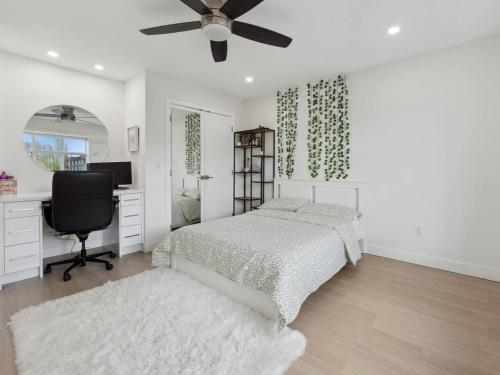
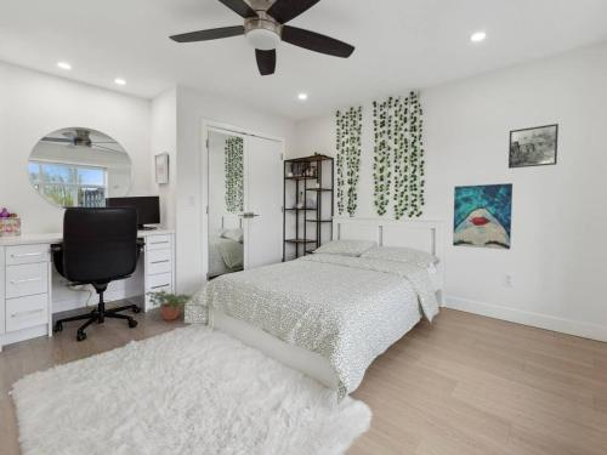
+ potted plant (172, 303)
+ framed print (532, 147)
+ wall art (481, 216)
